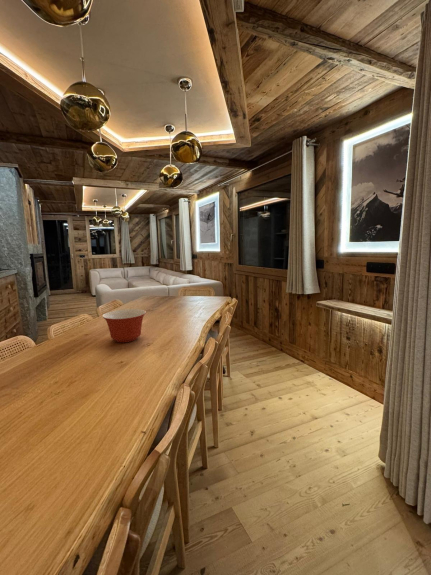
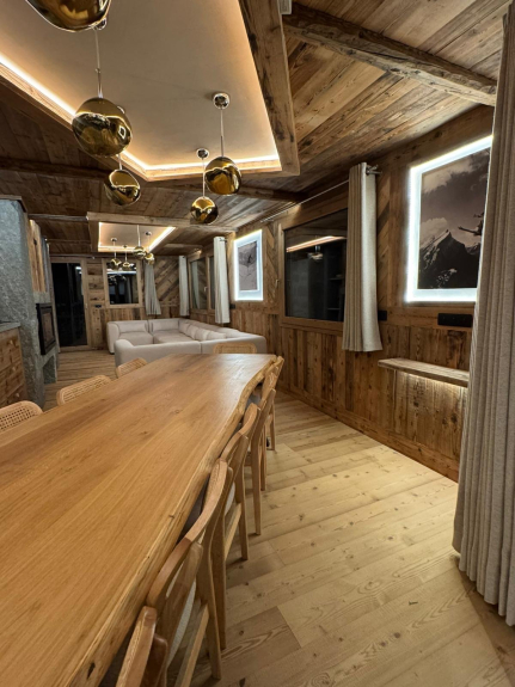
- mixing bowl (125, 326)
